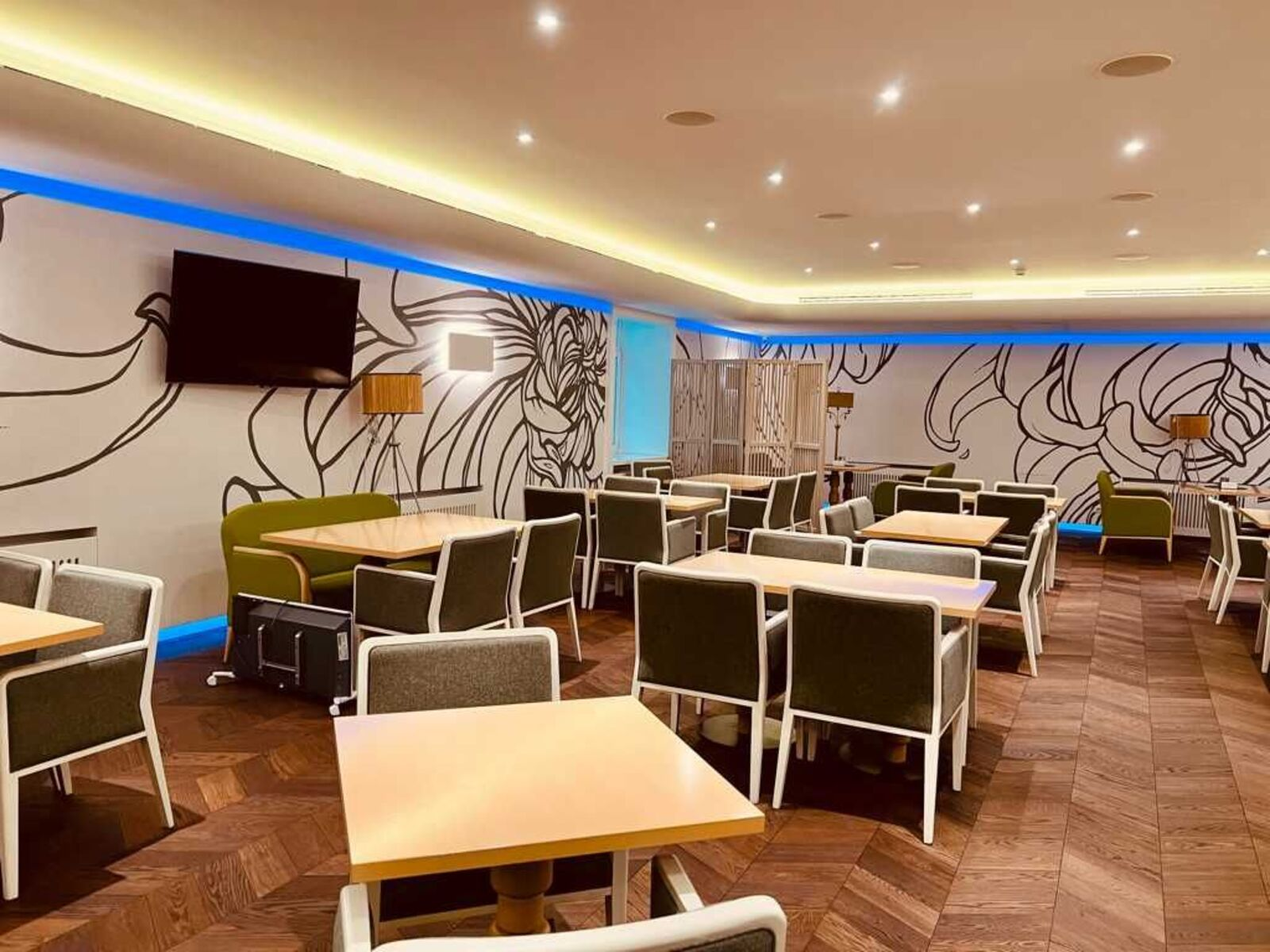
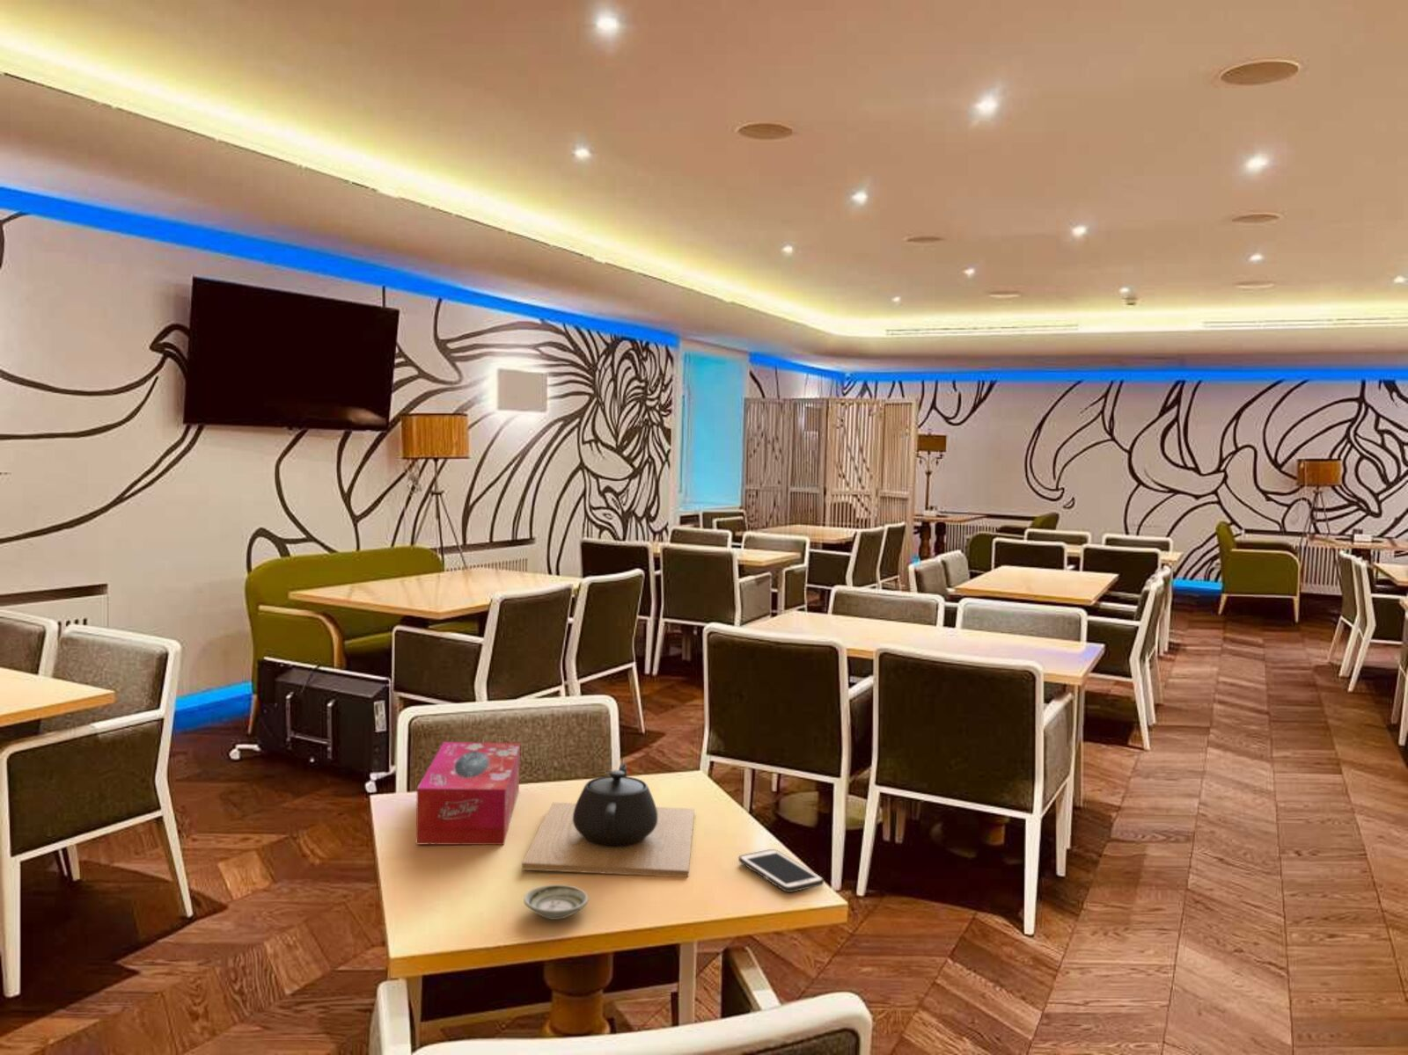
+ teapot (615, 805)
+ tissue box (471, 789)
+ cell phone (779, 870)
+ saucer (555, 904)
